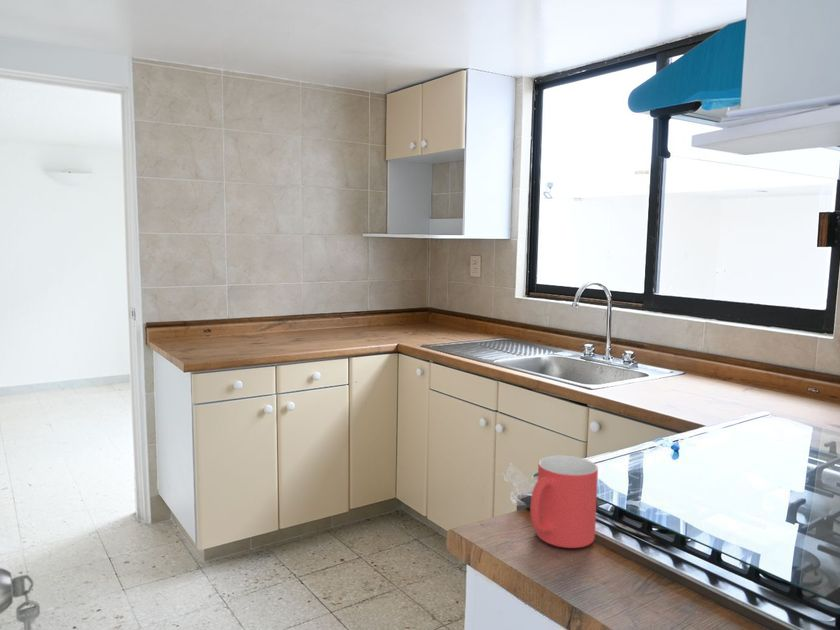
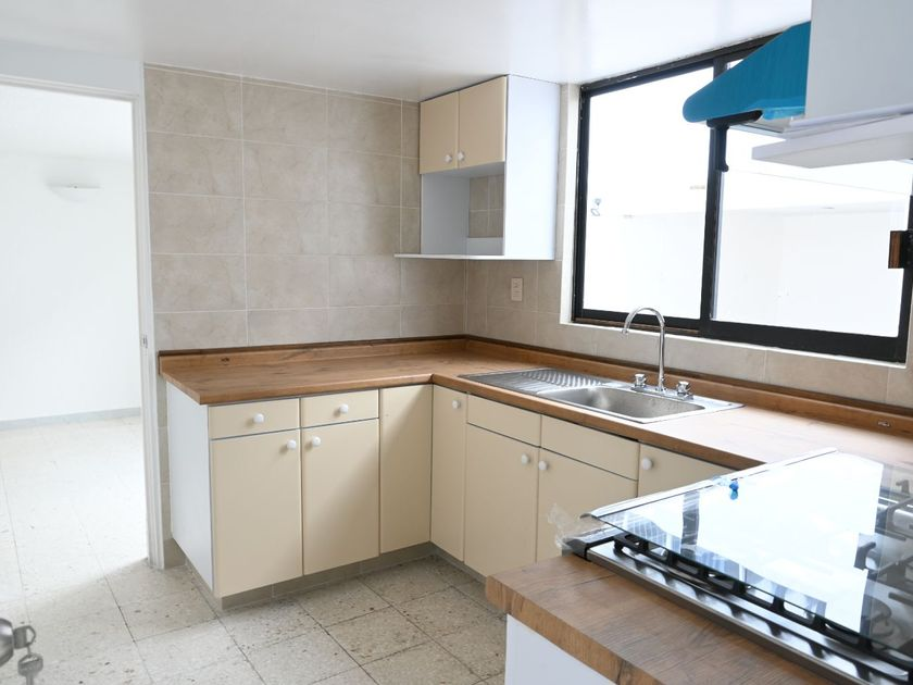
- mug (559, 503)
